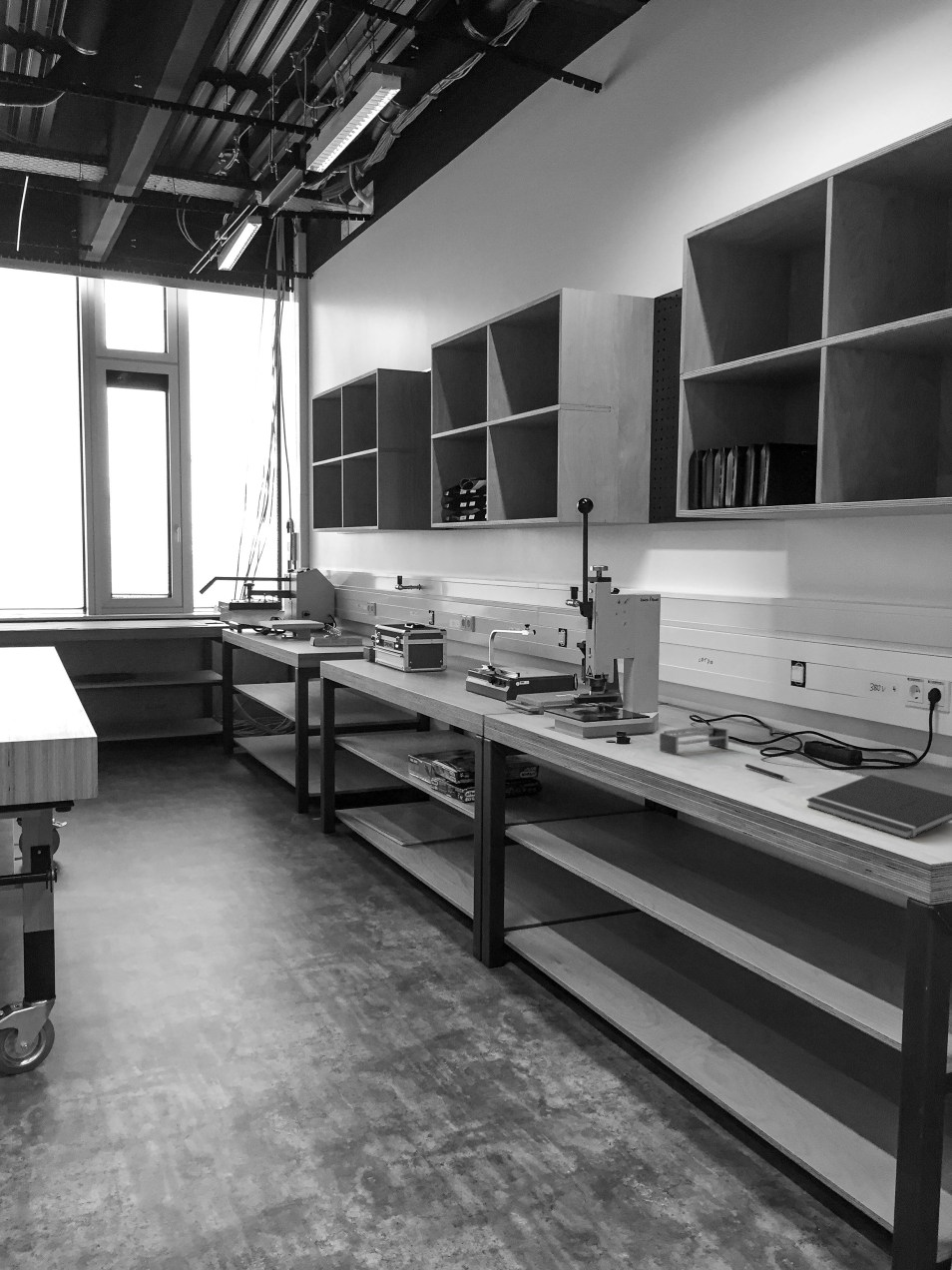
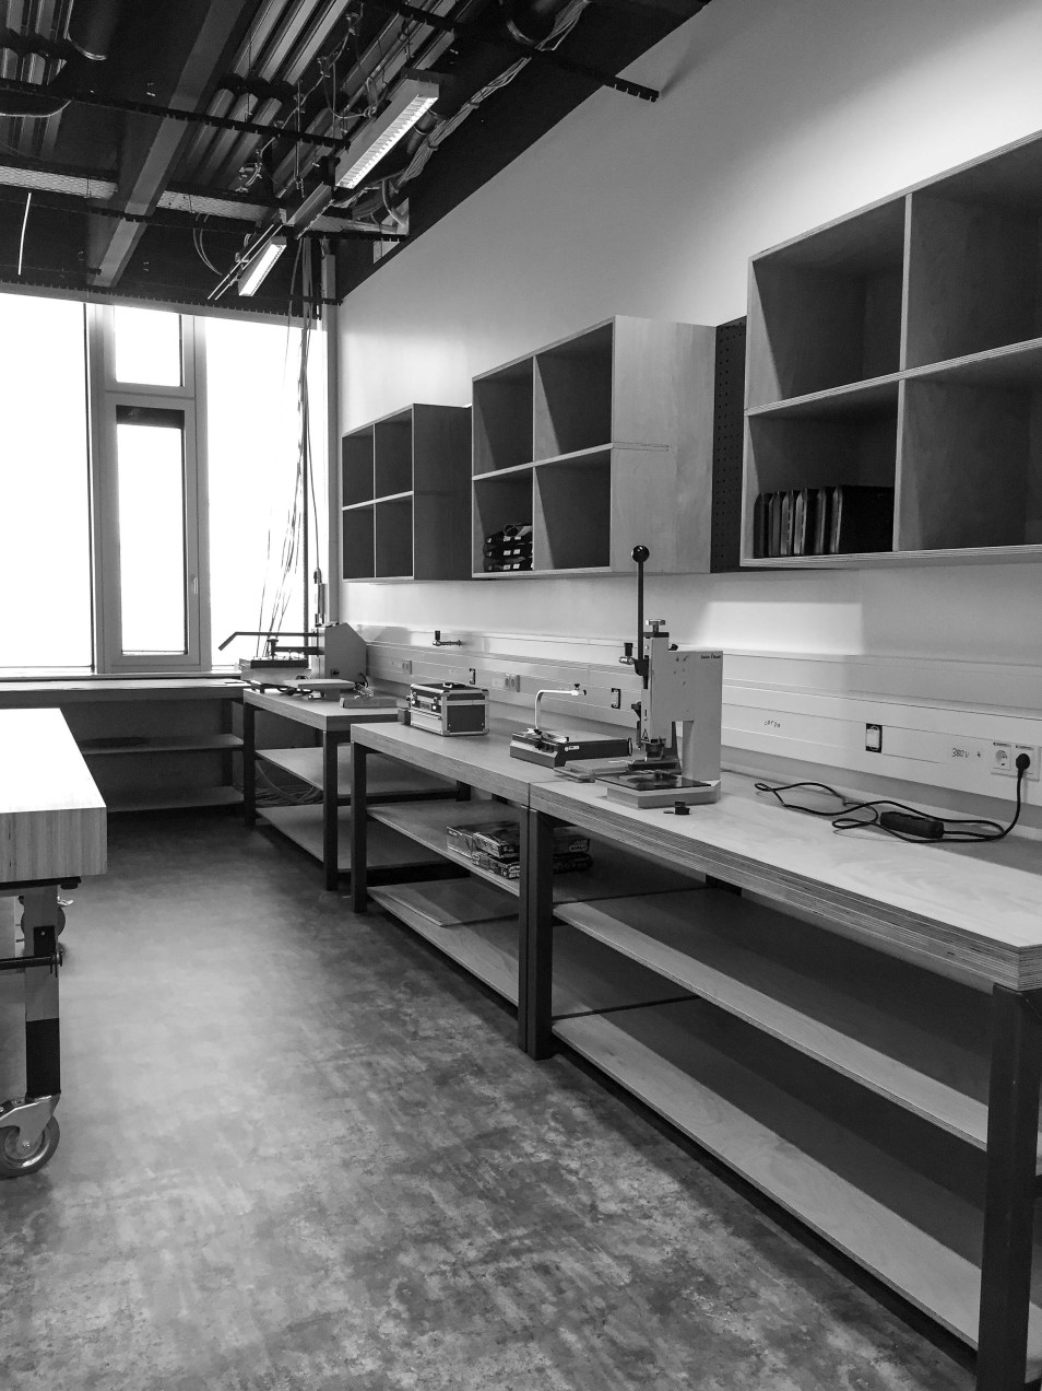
- pen (766, 772)
- shelf (695, 739)
- notepad (888, 804)
